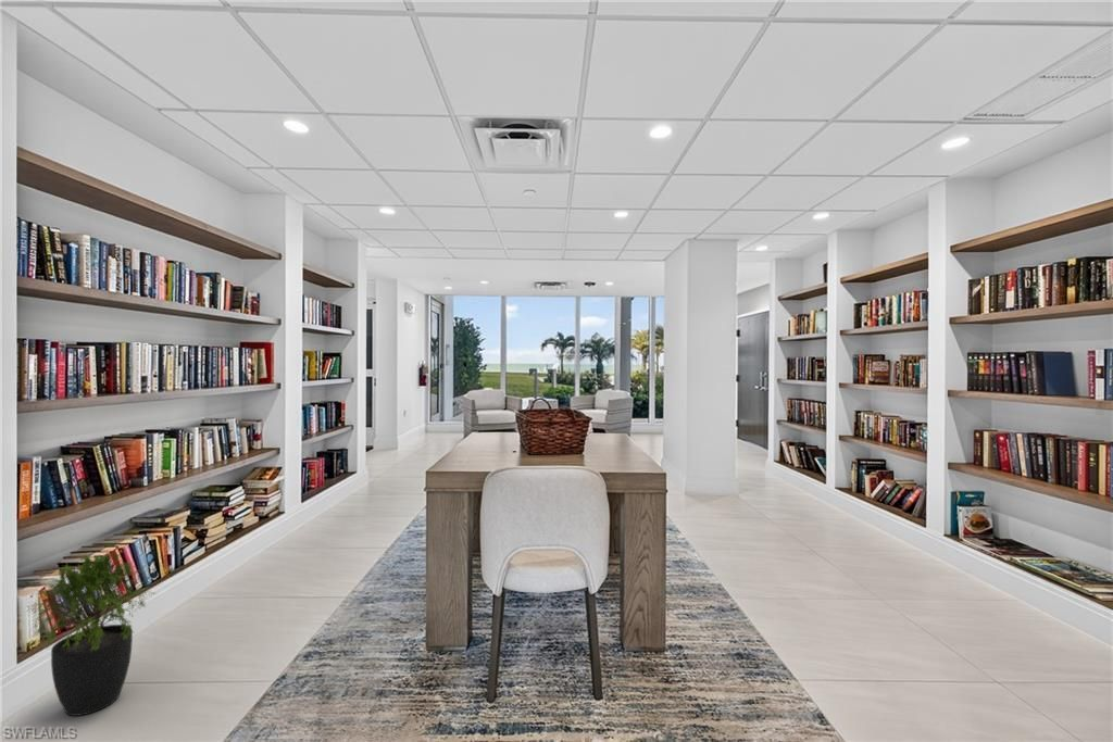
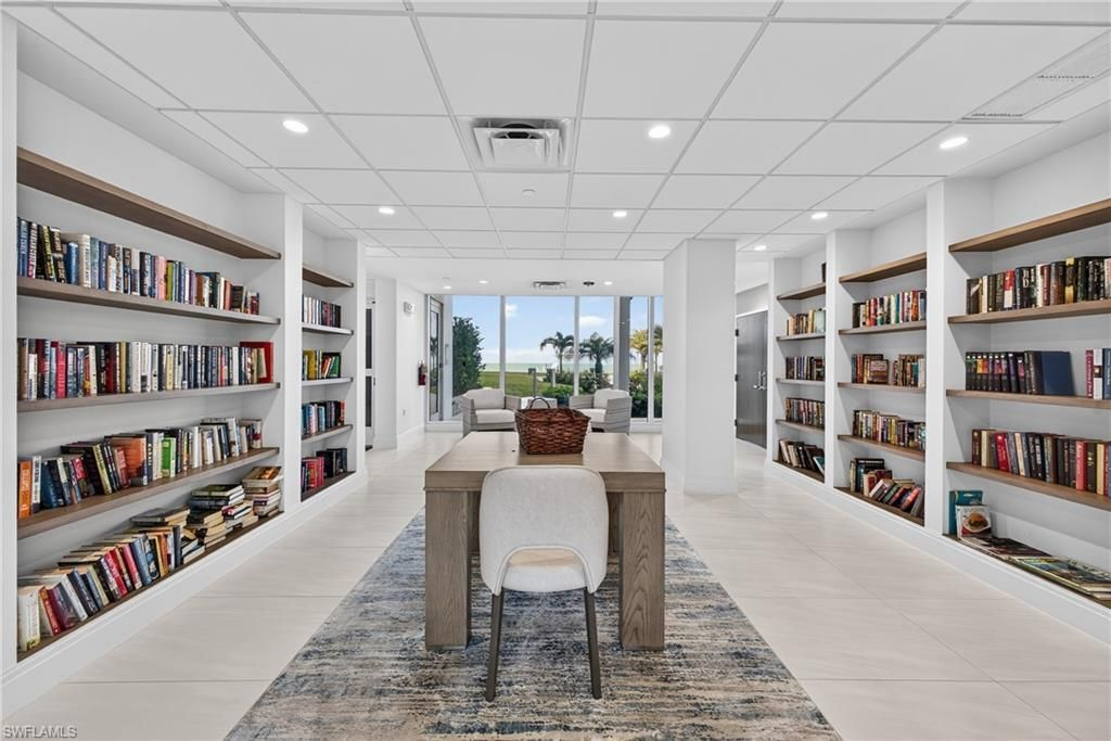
- potted plant (86, 629)
